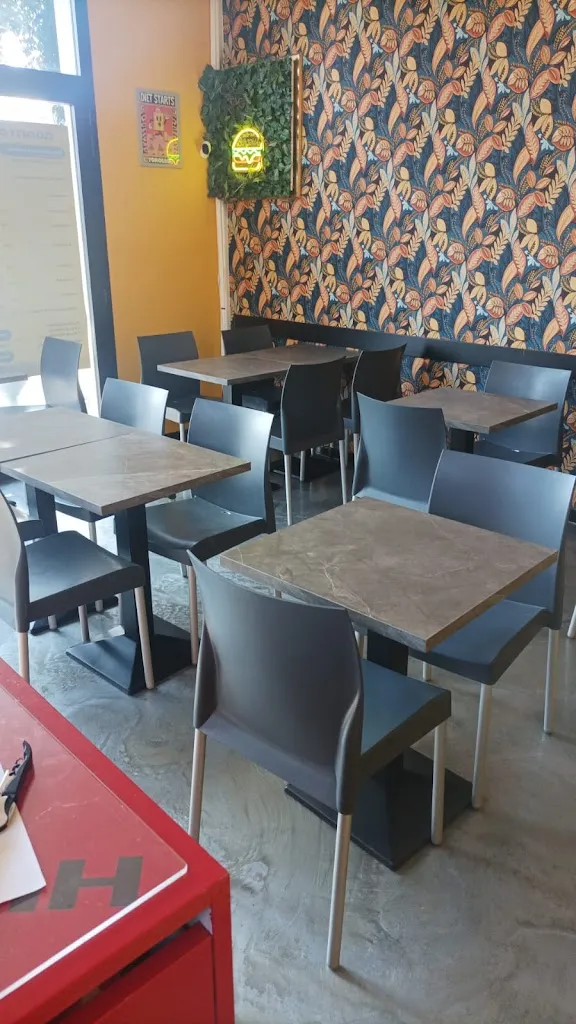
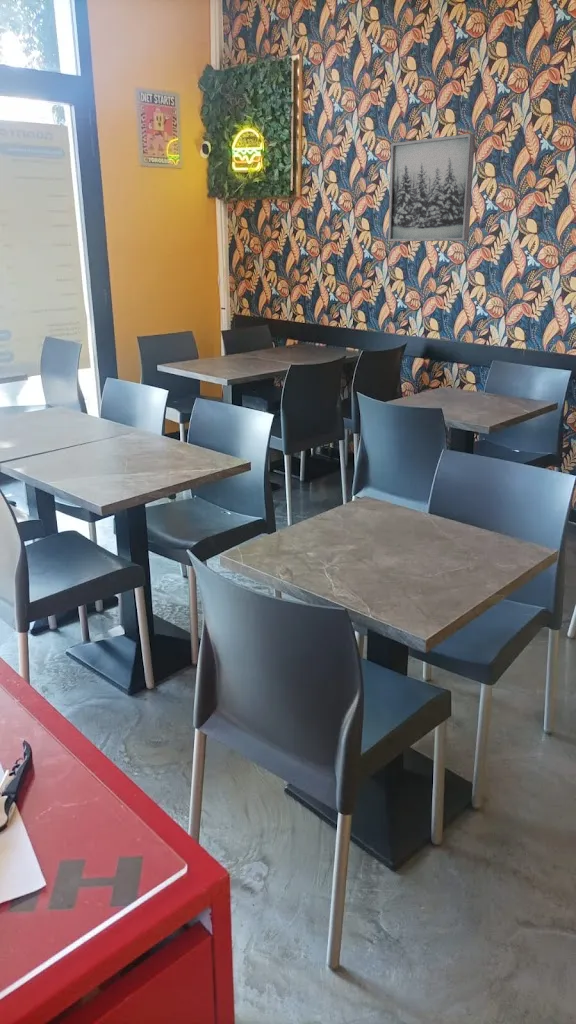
+ wall art (429, 191)
